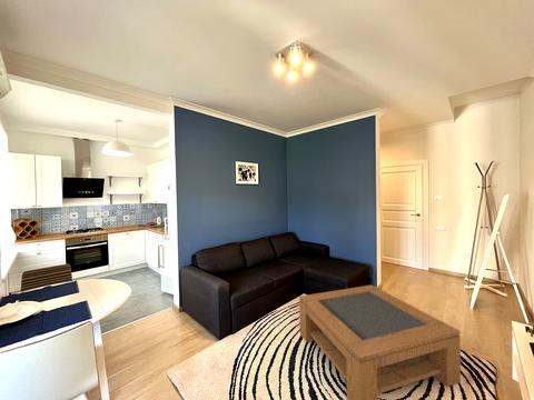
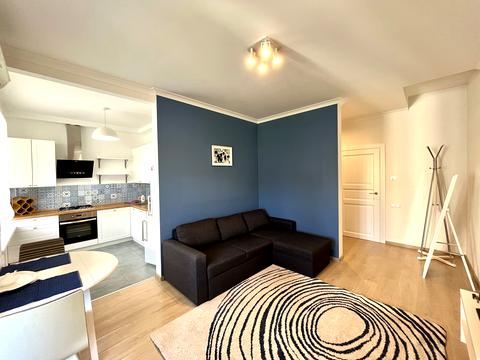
- coffee table (367, 332)
